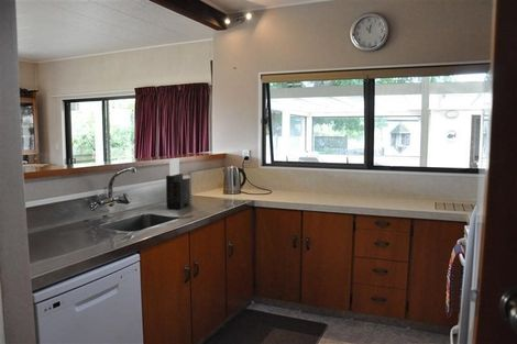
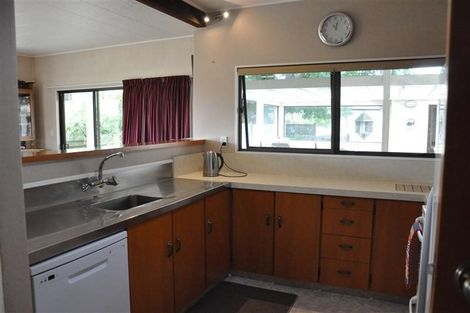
- knife block (179, 182)
